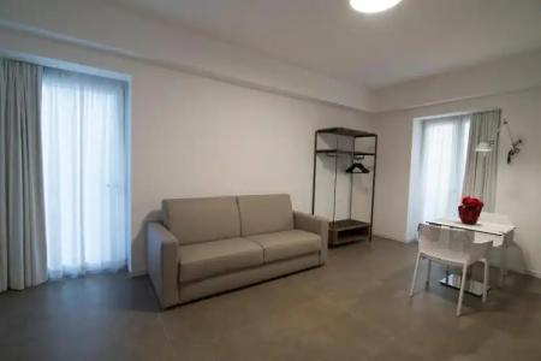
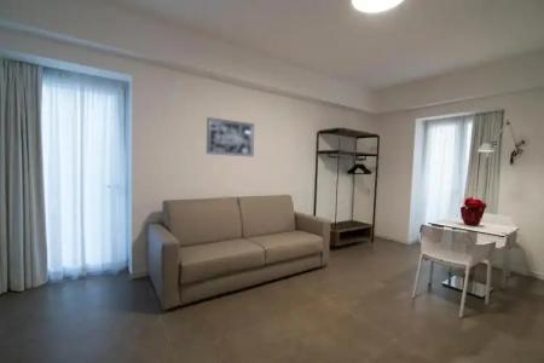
+ wall art (231, 138)
